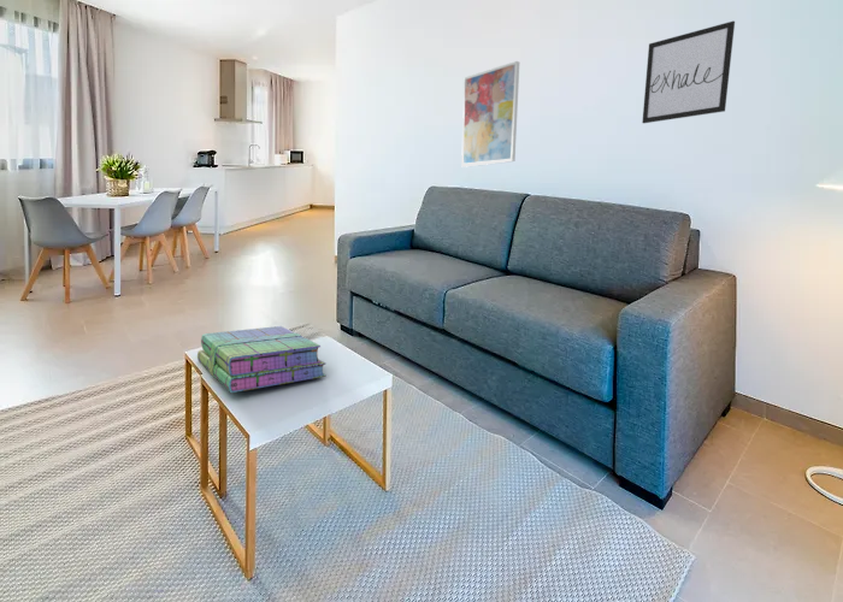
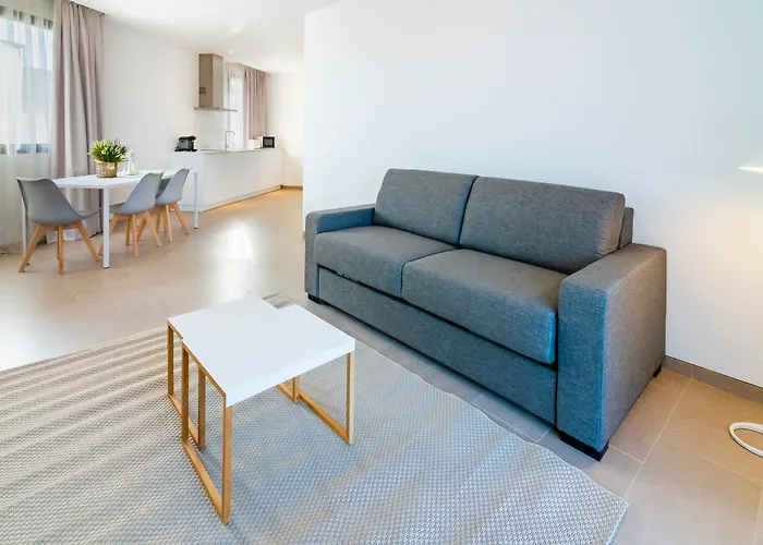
- stack of books (259, 354)
- wall art (685, 76)
- wall art (488, 117)
